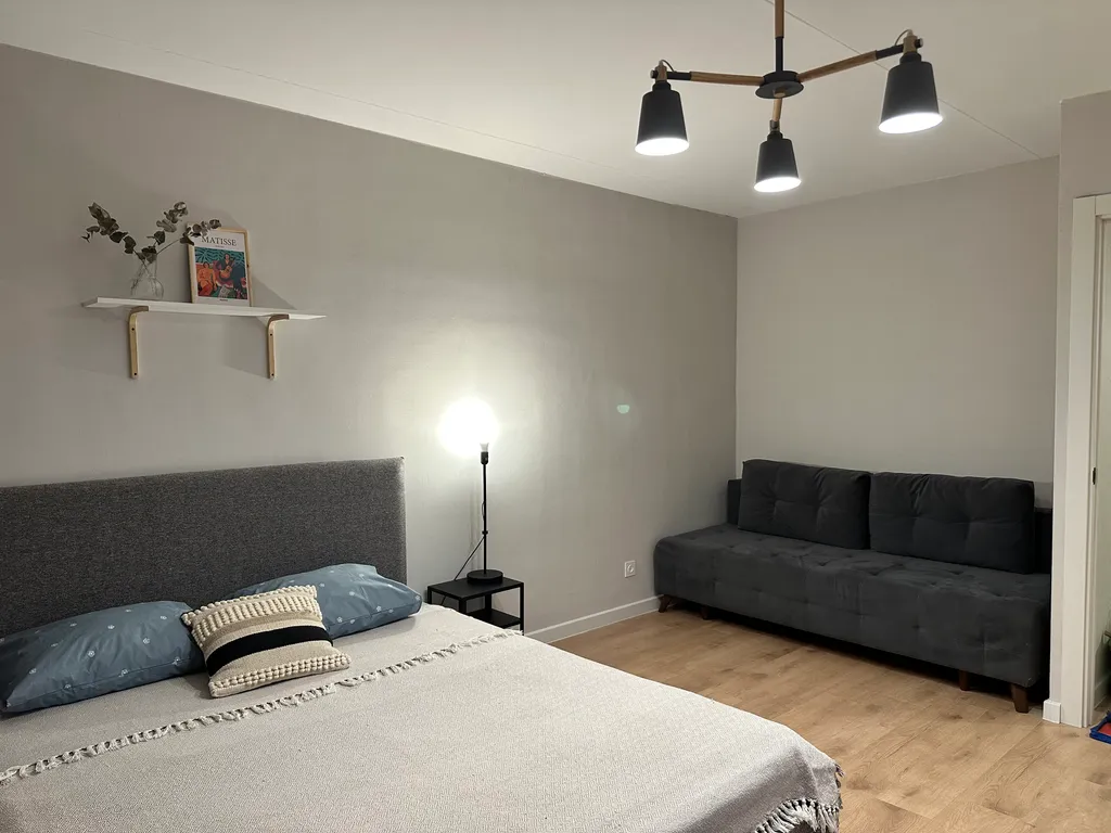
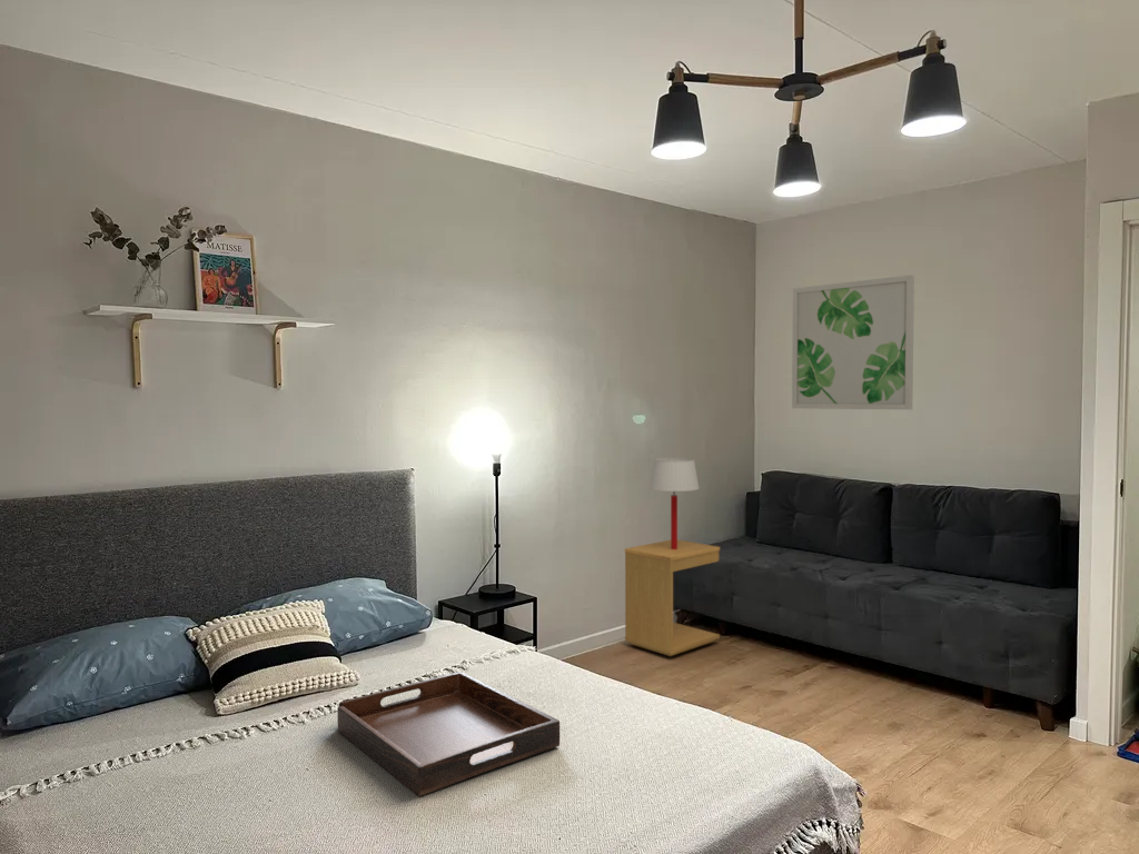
+ serving tray (443, 724)
+ side table (672, 596)
+ table lamp (674, 504)
+ wall art (849, 346)
